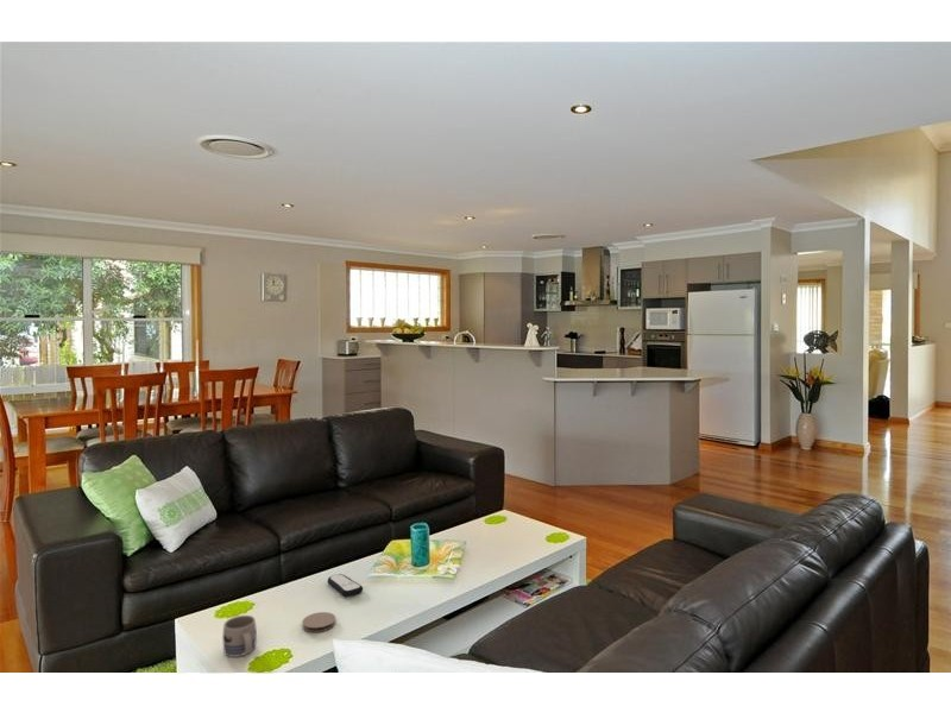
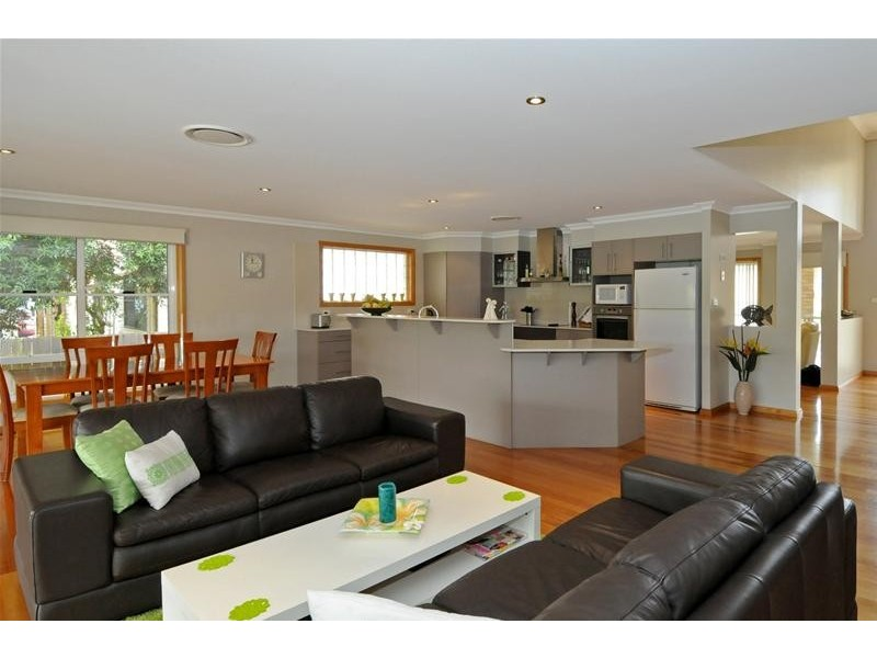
- remote control (344, 583)
- coaster (319, 621)
- mug (241, 637)
